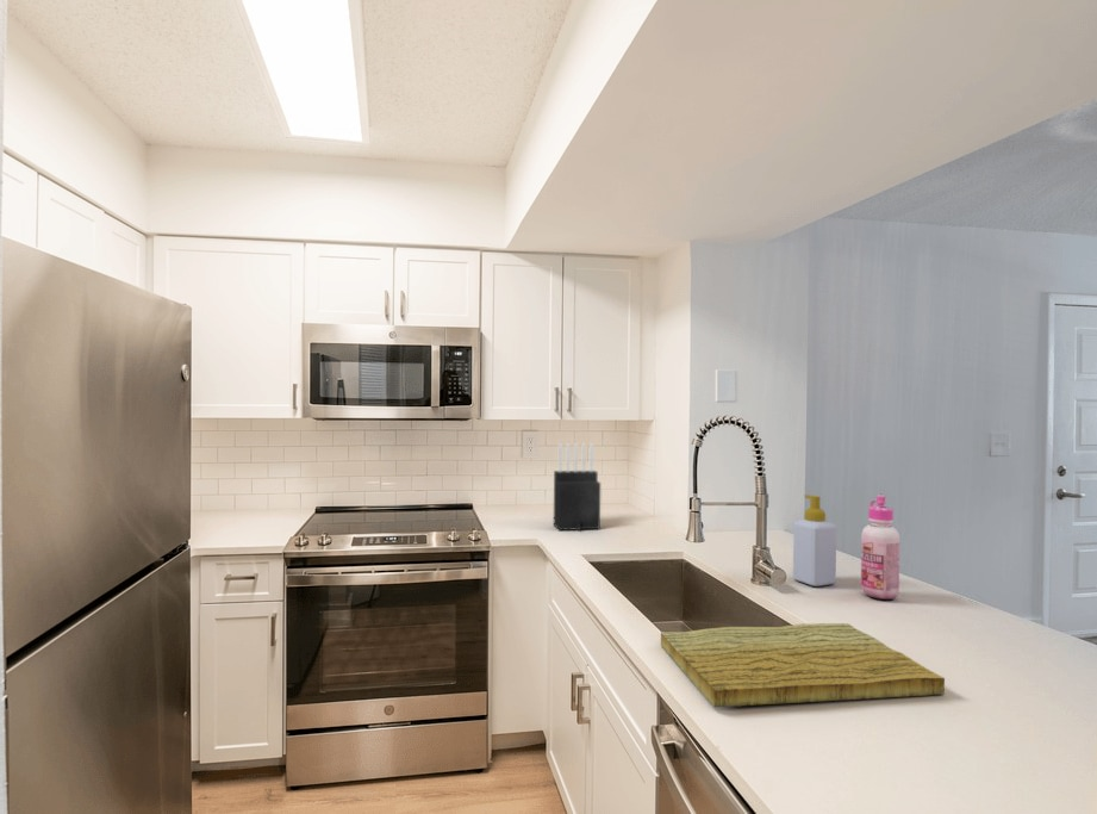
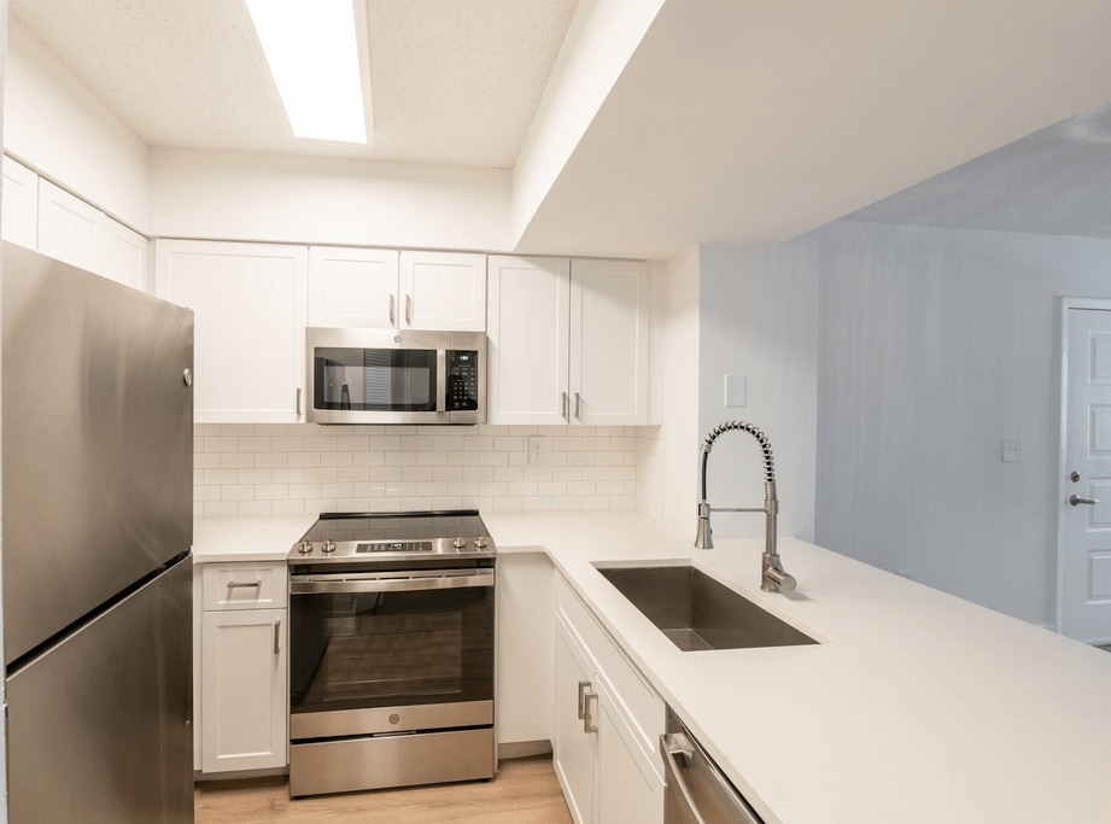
- knife block (576, 485)
- cutting board (790, 657)
- soap bottle (815, 539)
- glue bottle (880, 545)
